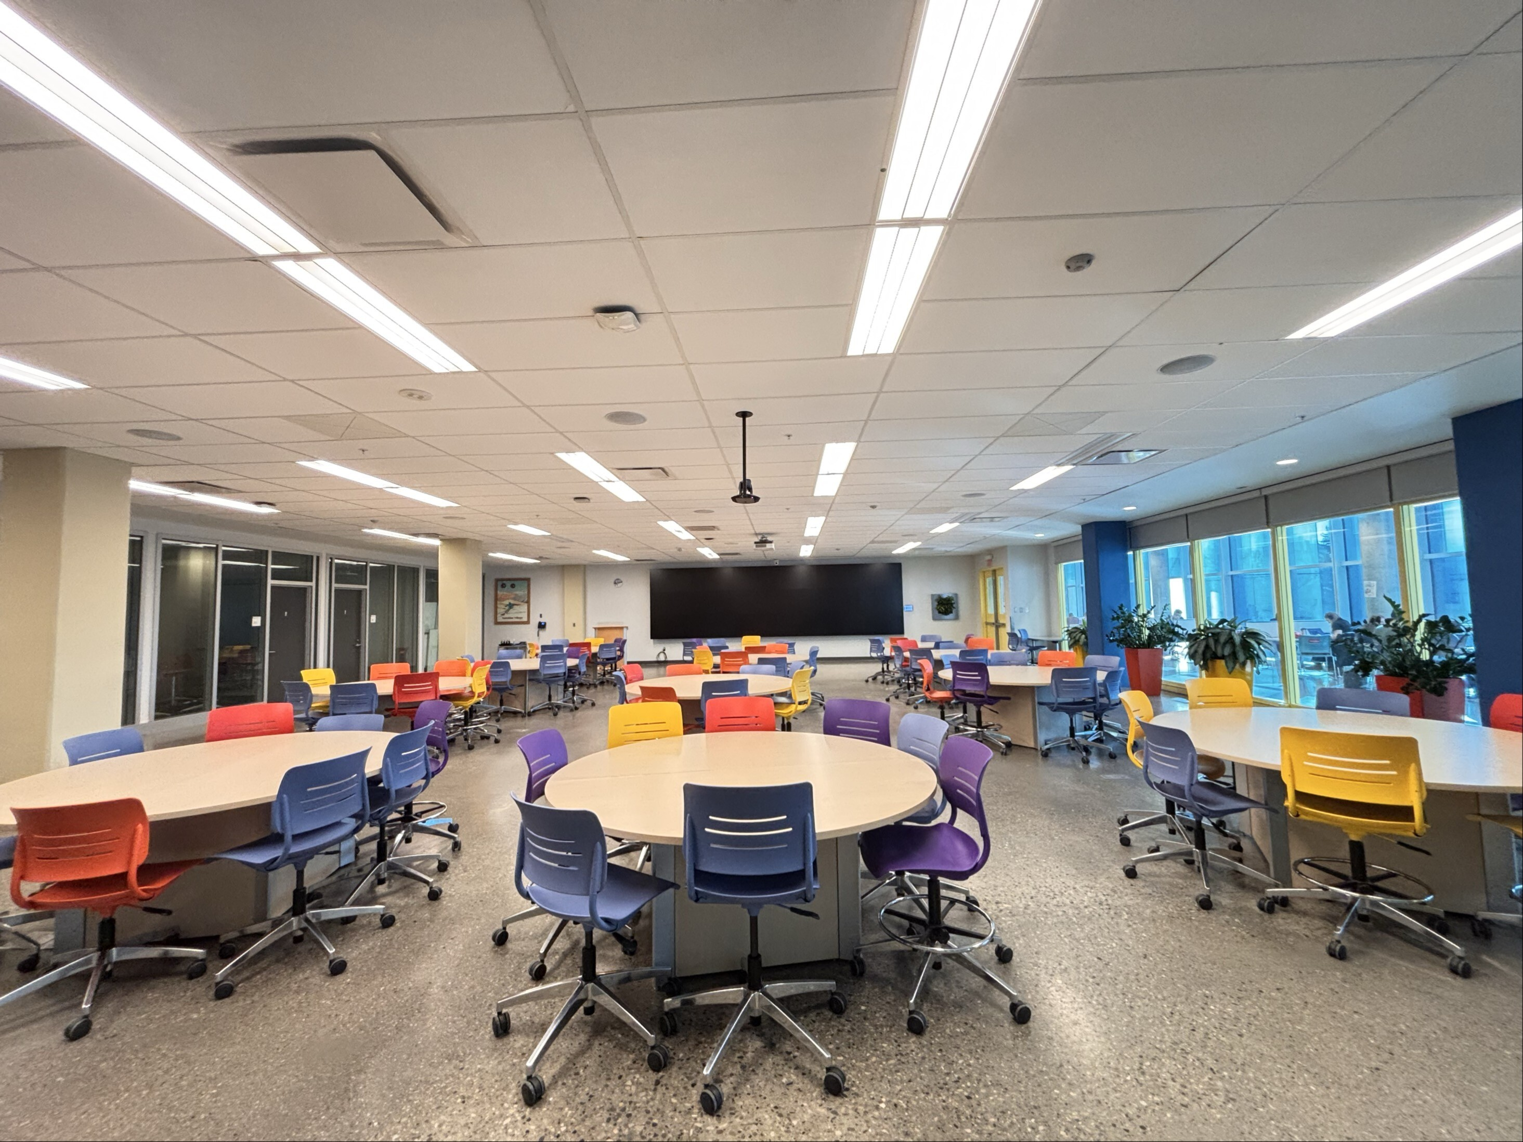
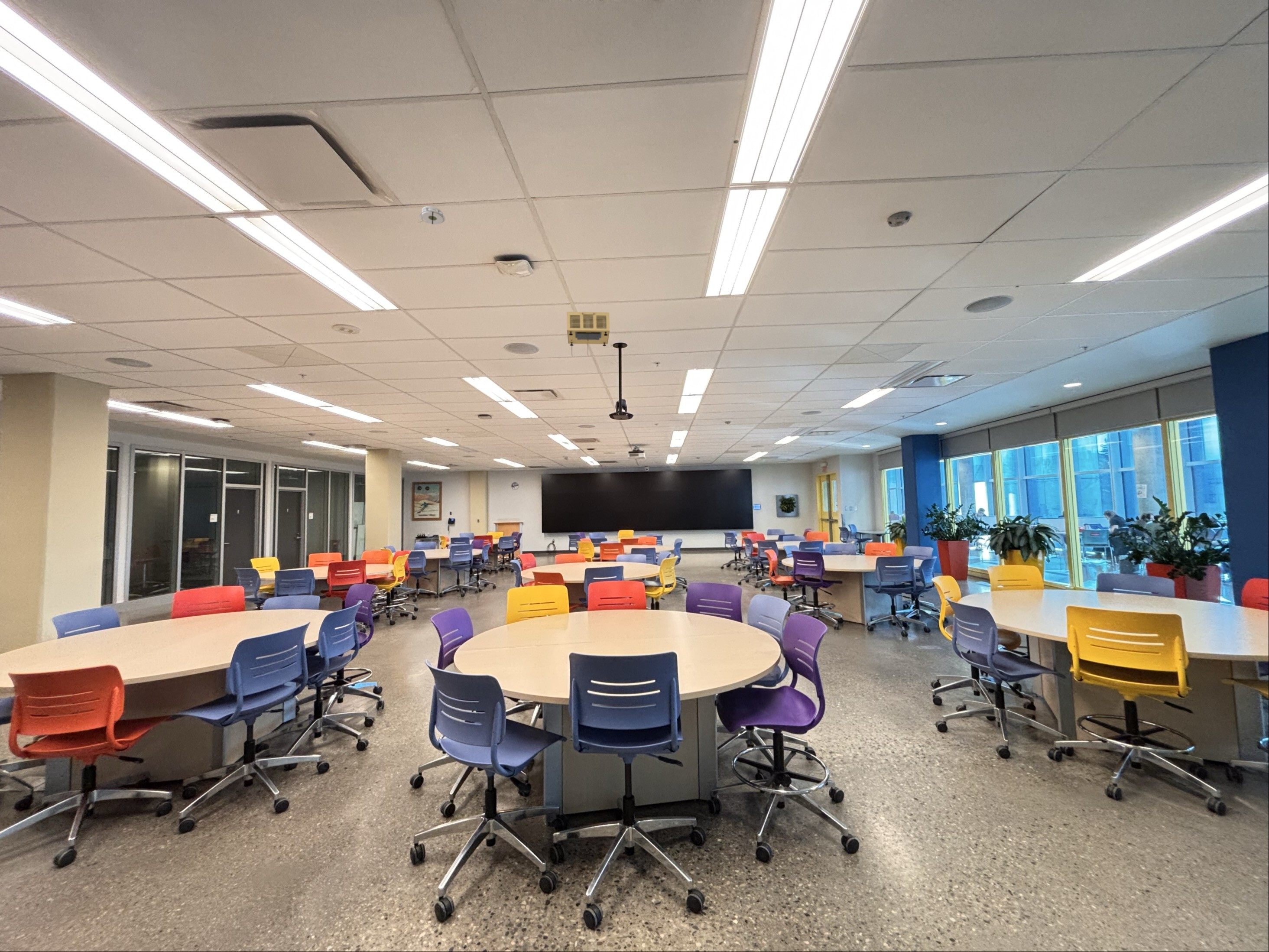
+ projector (588, 331)
+ smoke detector (432, 215)
